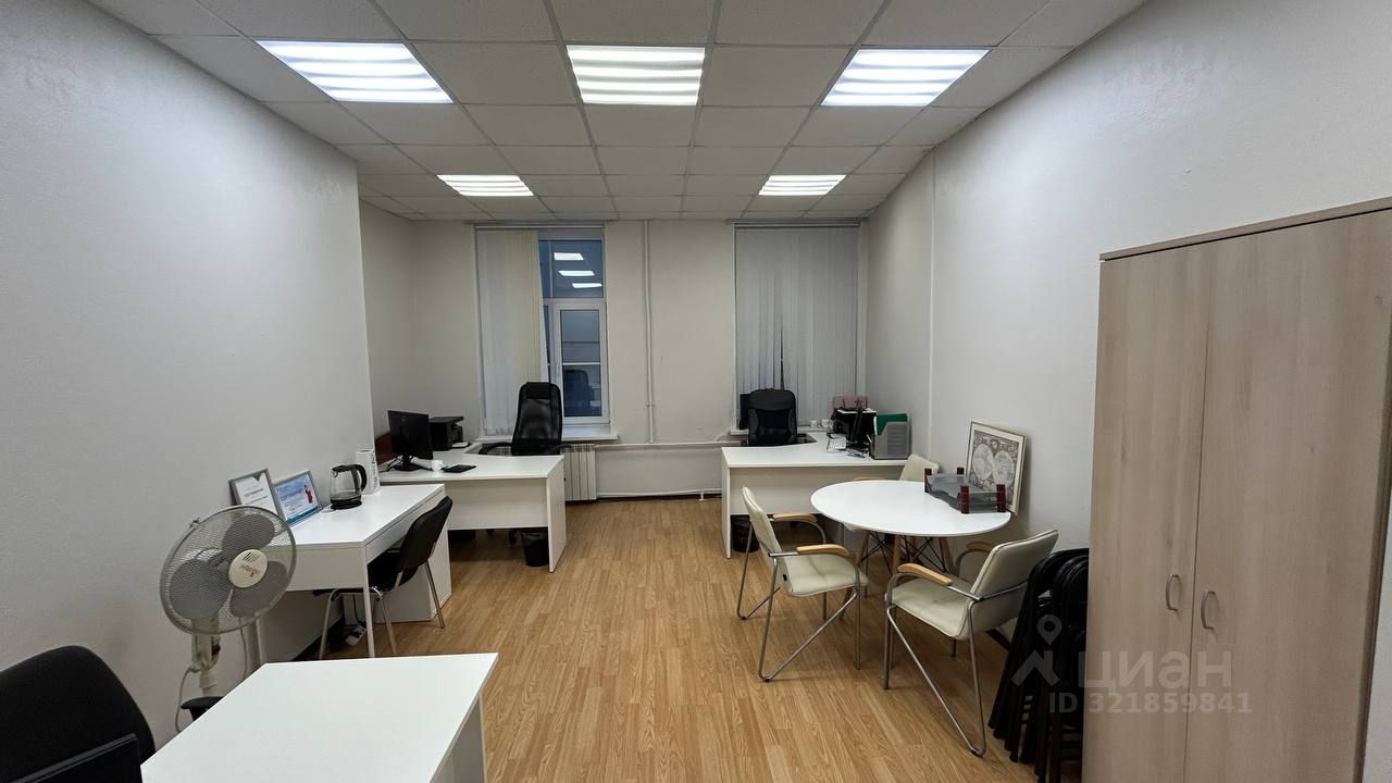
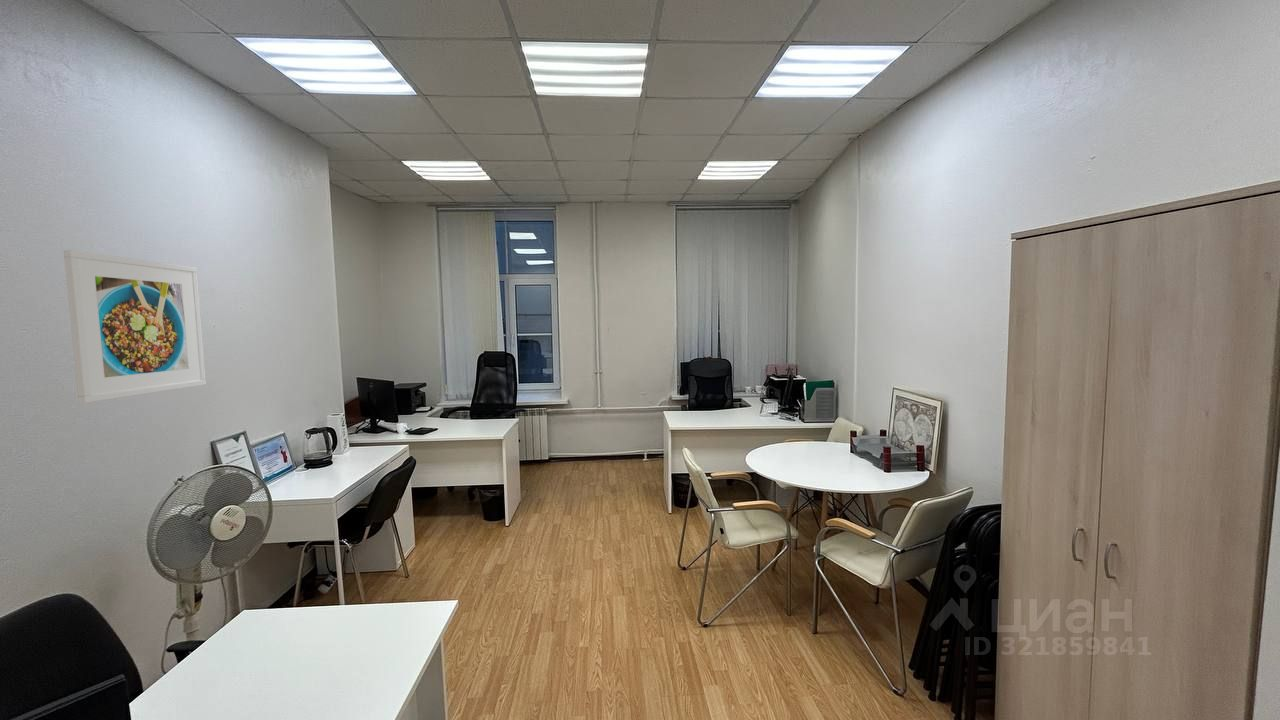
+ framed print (144, 326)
